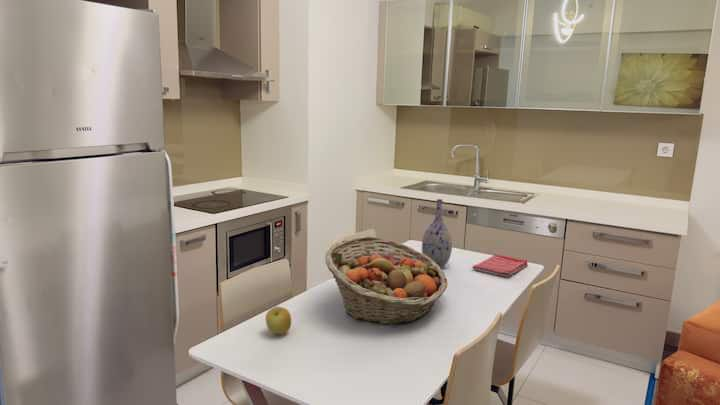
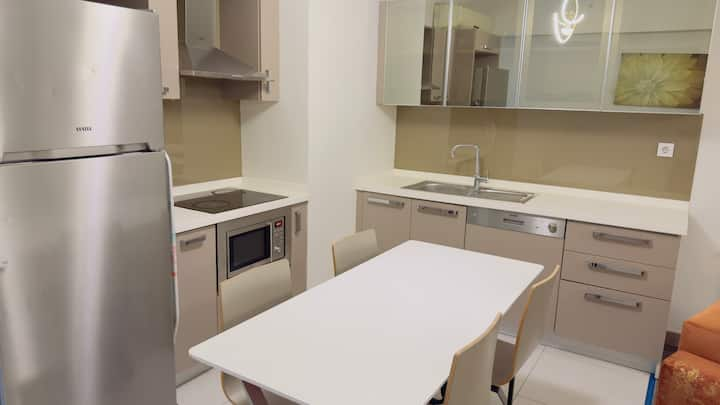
- apple (278, 320)
- fruit basket (386, 277)
- dish towel (500, 264)
- vase (437, 233)
